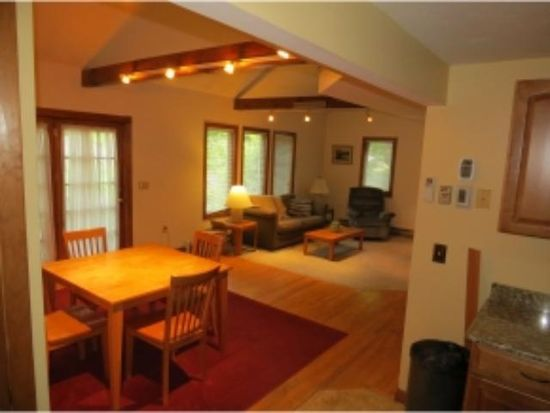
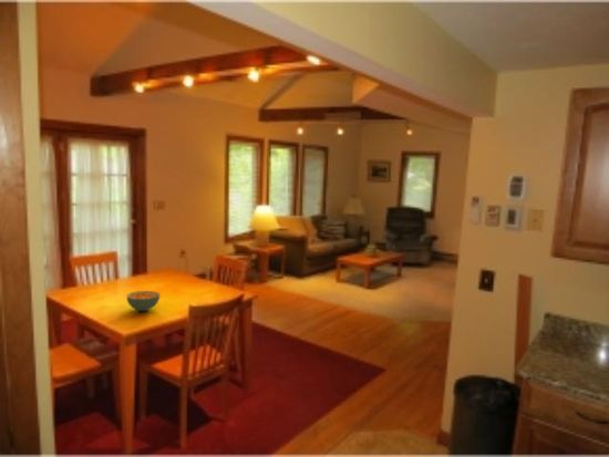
+ cereal bowl (143, 302)
